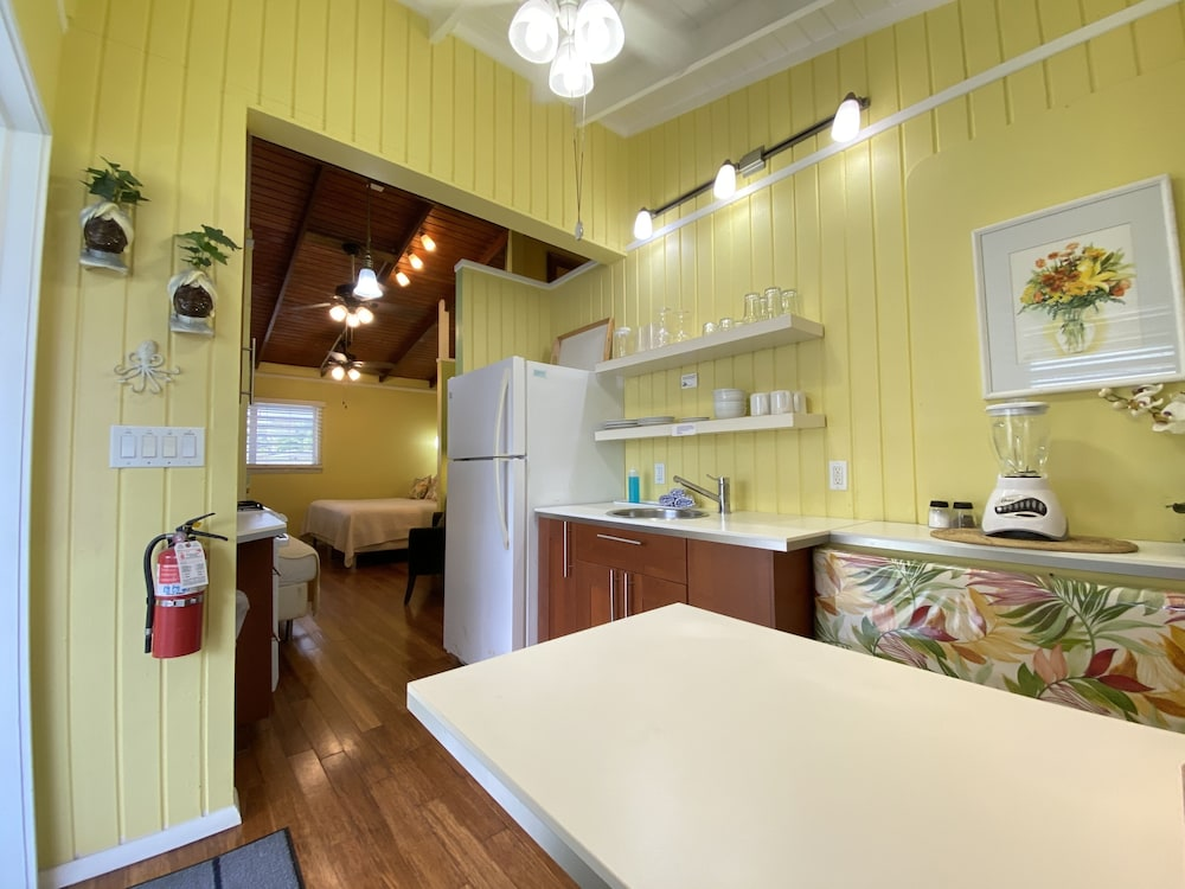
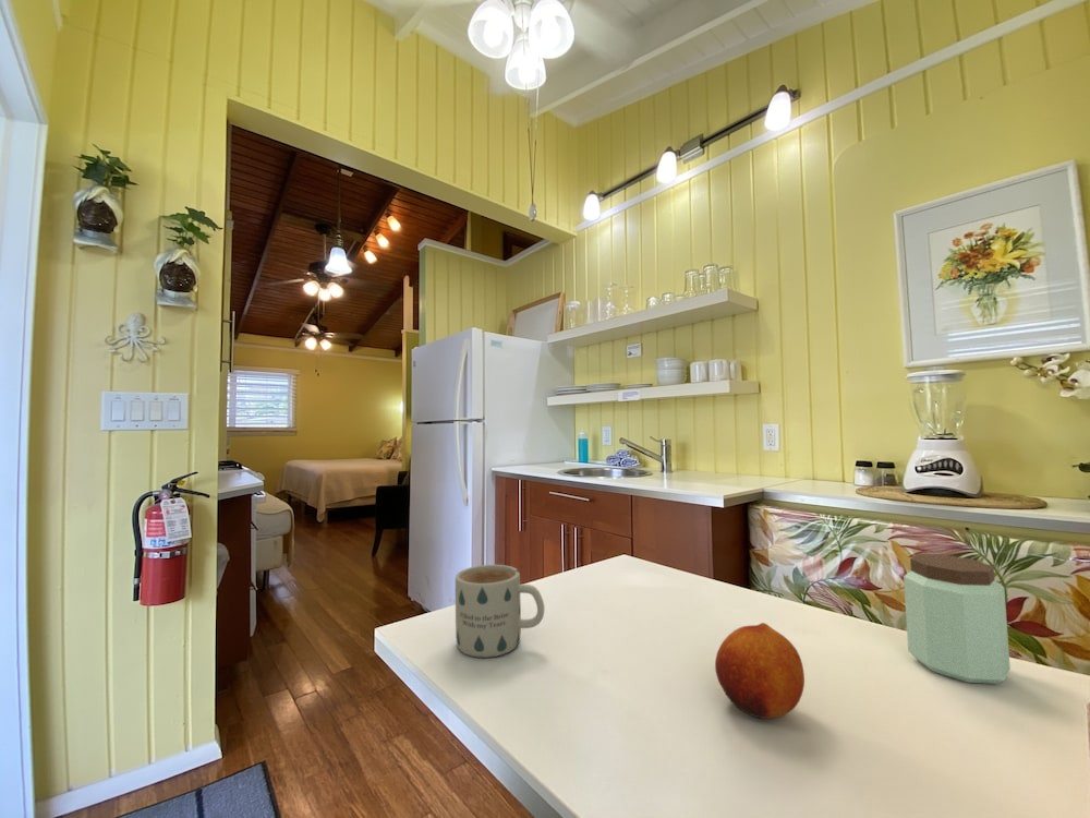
+ mug (499, 609)
+ fruit (758, 666)
+ peanut butter (954, 614)
